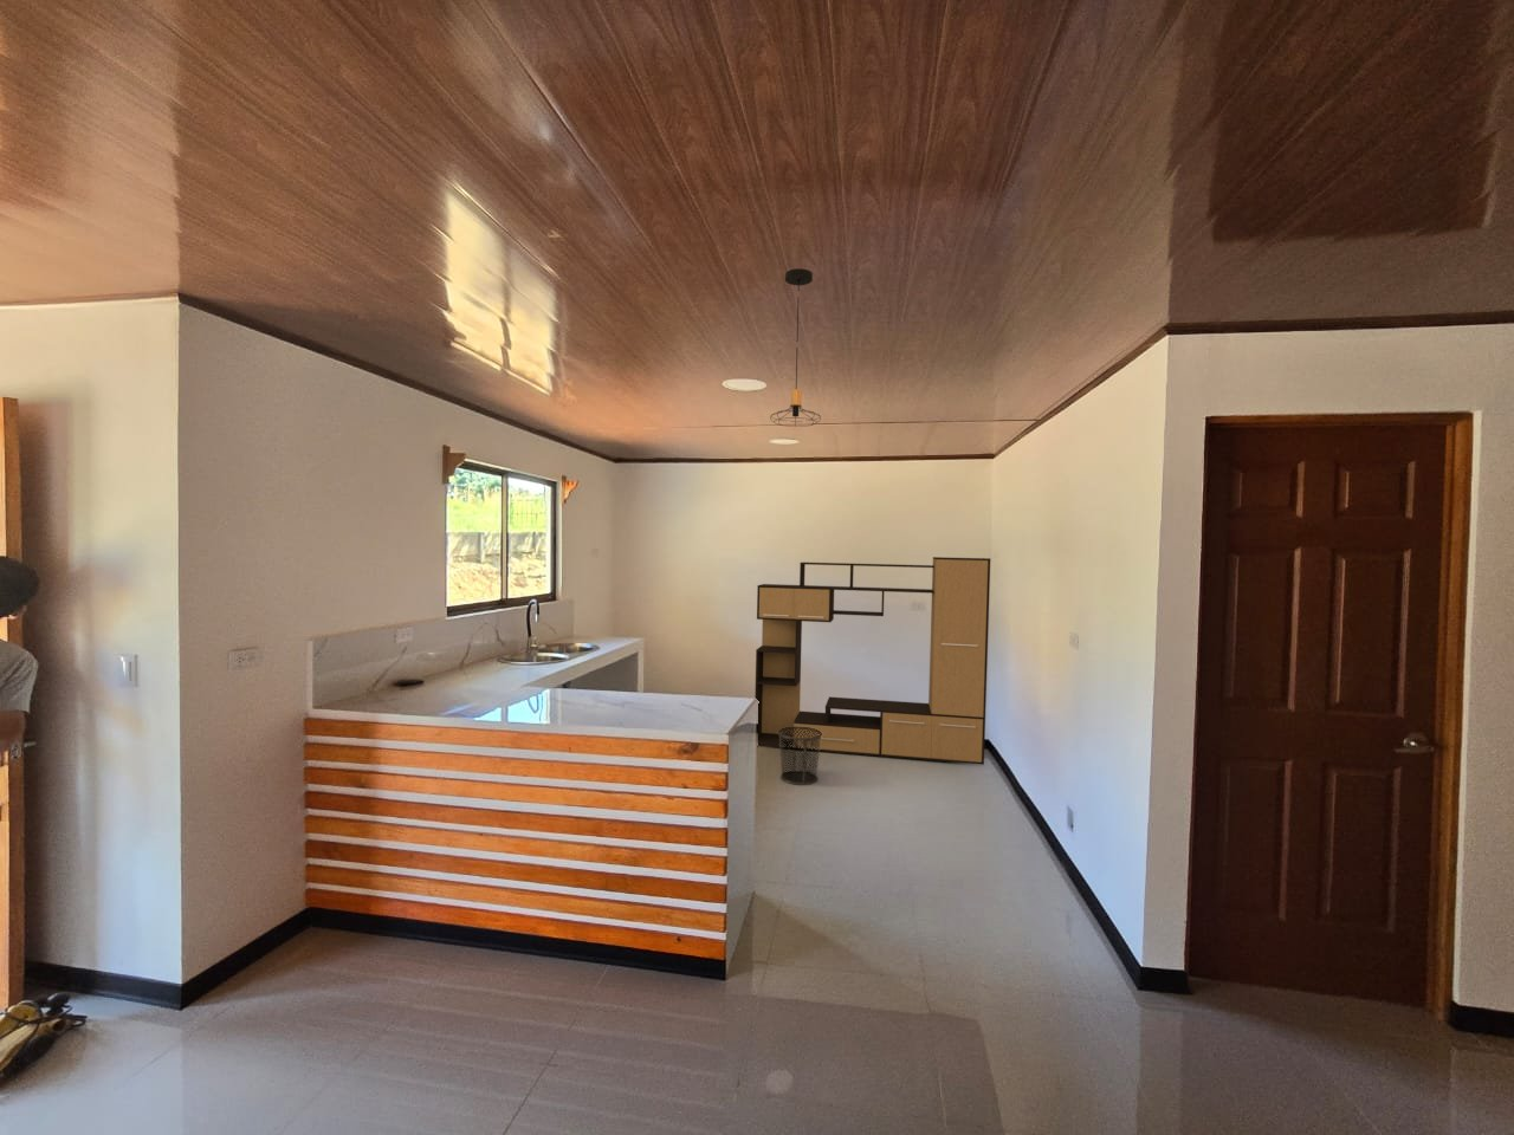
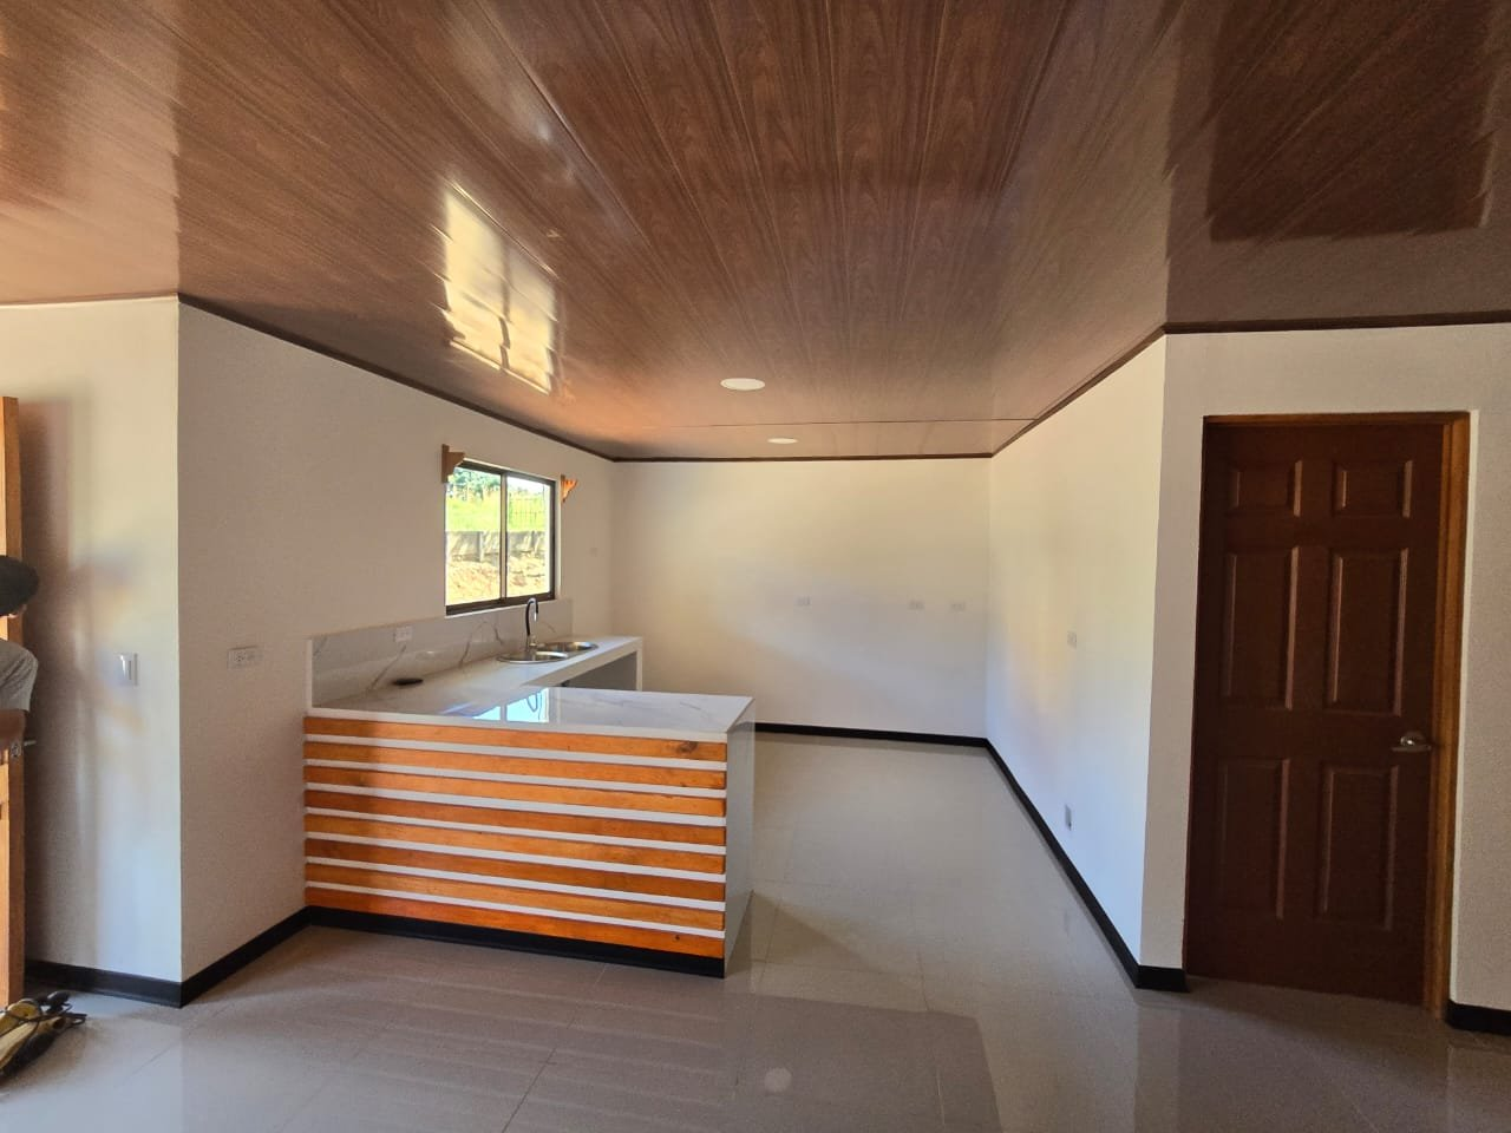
- waste bin (799, 755)
- pendant light (796, 355)
- media console (865, 615)
